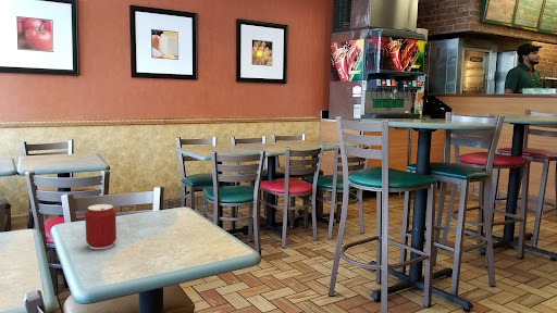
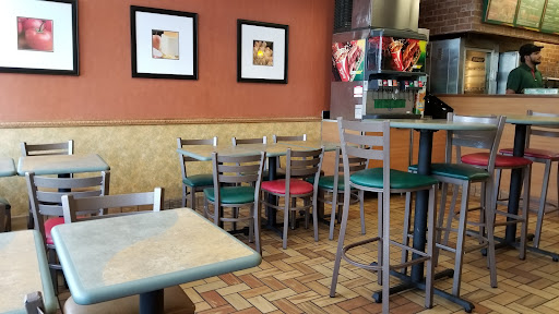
- can (100, 226)
